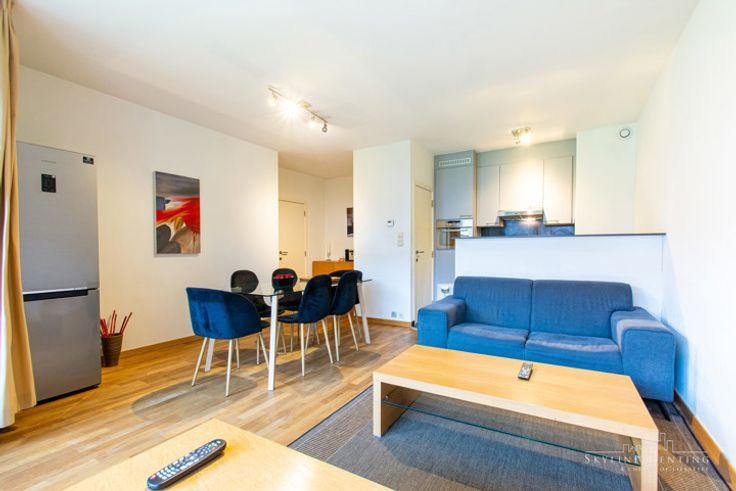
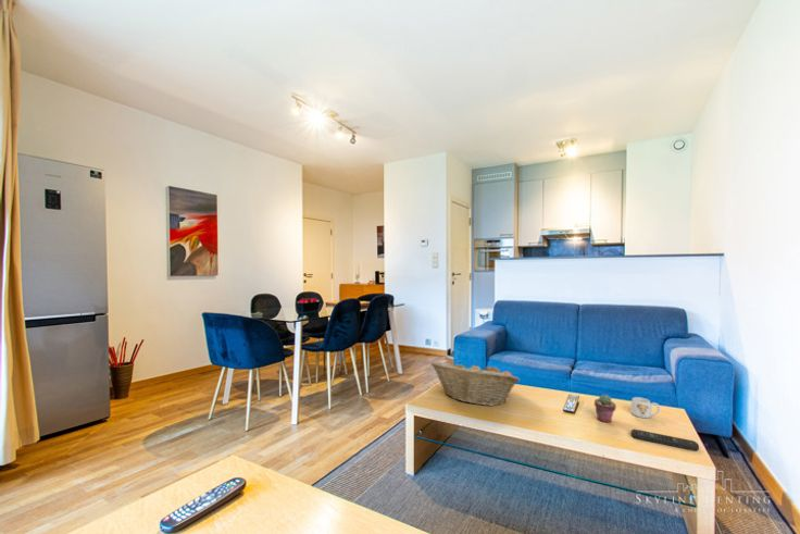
+ fruit basket (473, 377)
+ remote control (663, 438)
+ mug (645, 408)
+ potted succulent (604, 407)
